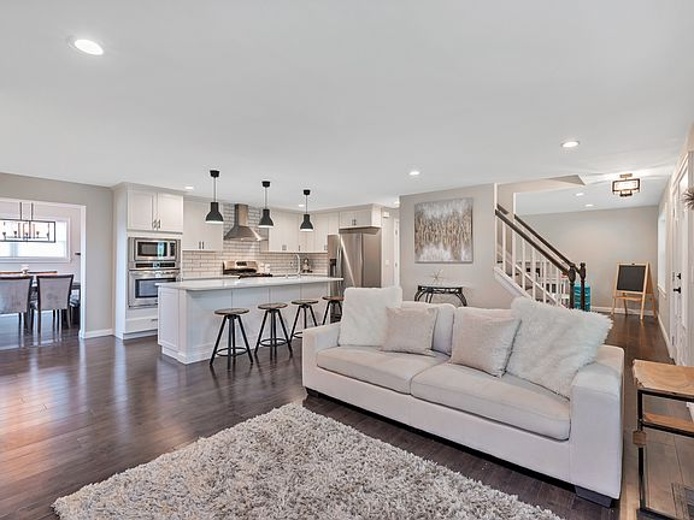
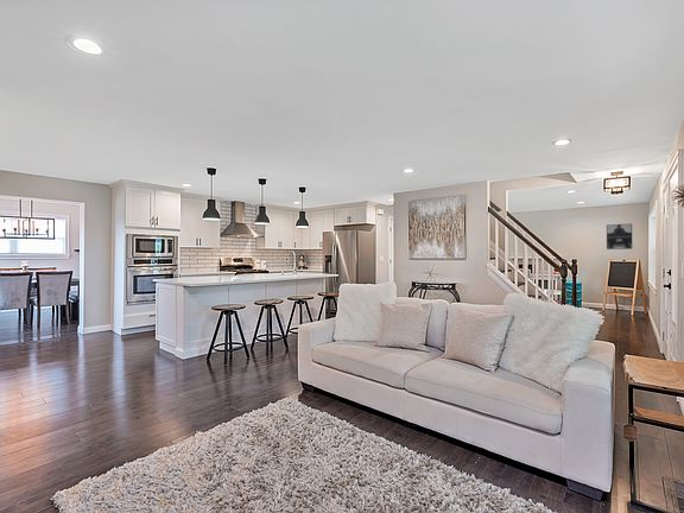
+ wall art (619, 236)
